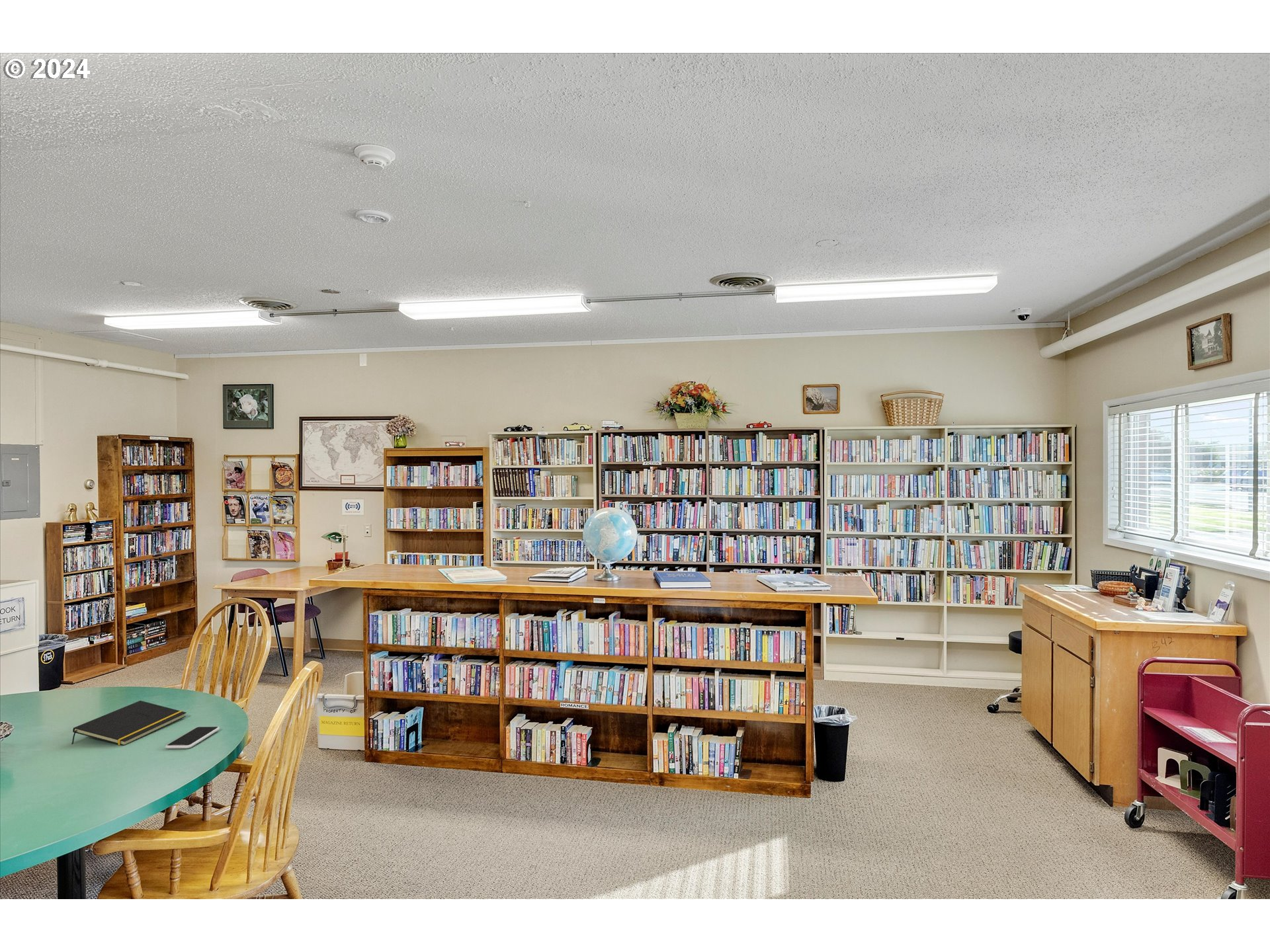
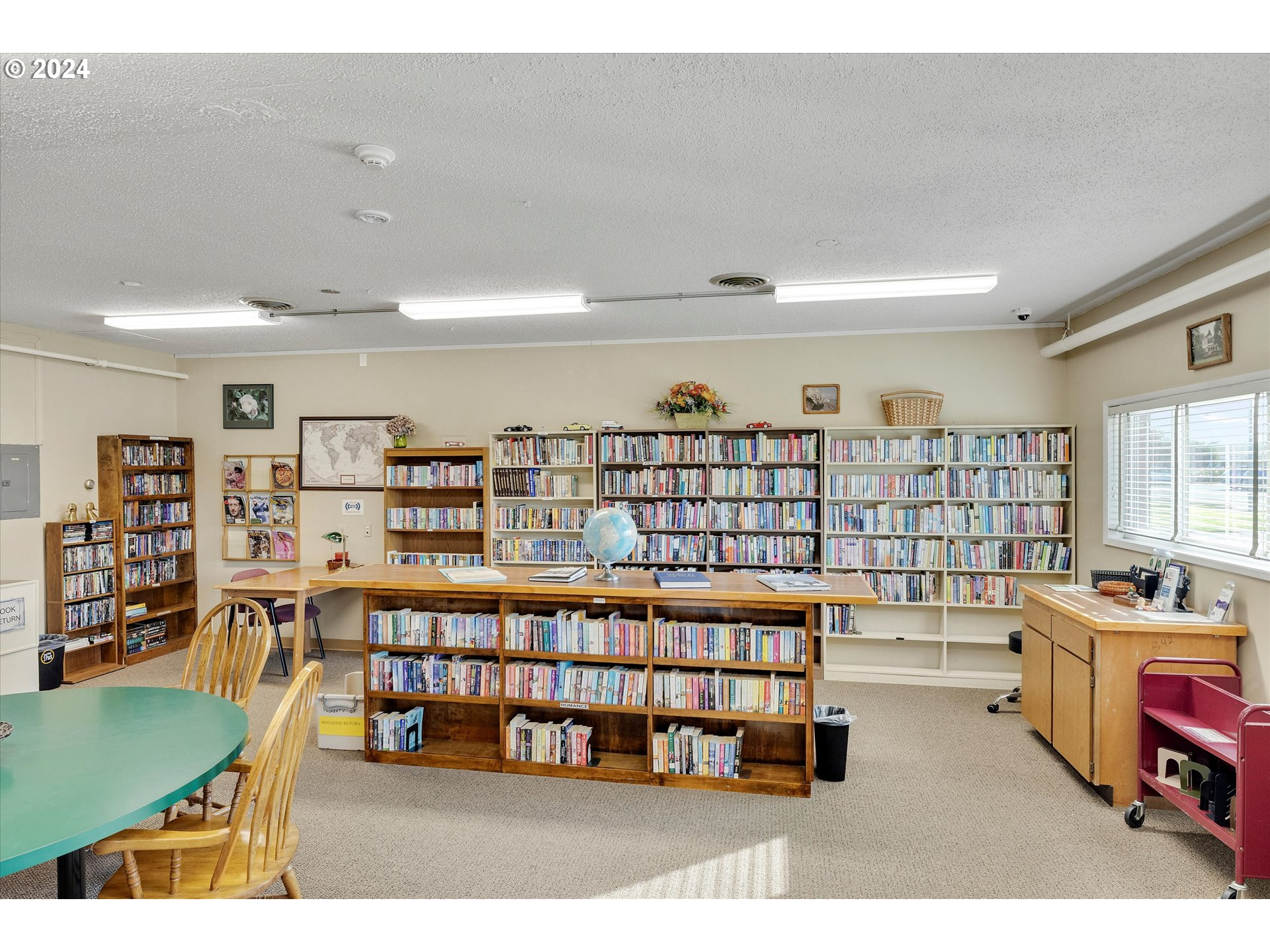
- smartphone (193, 737)
- notepad (132, 721)
